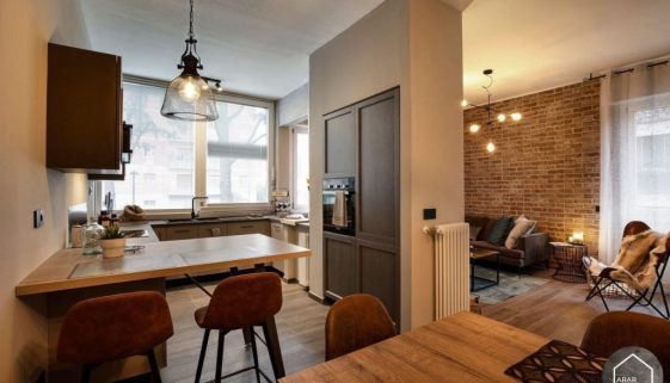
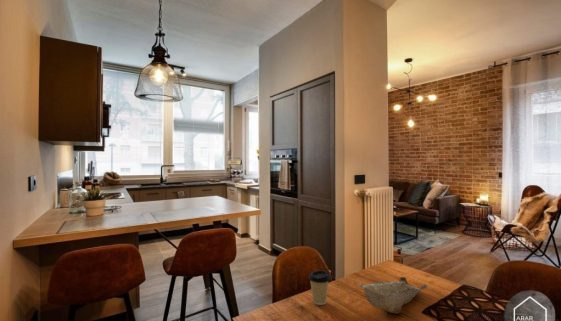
+ coffee cup (319, 287)
+ decorative bowl (395, 288)
